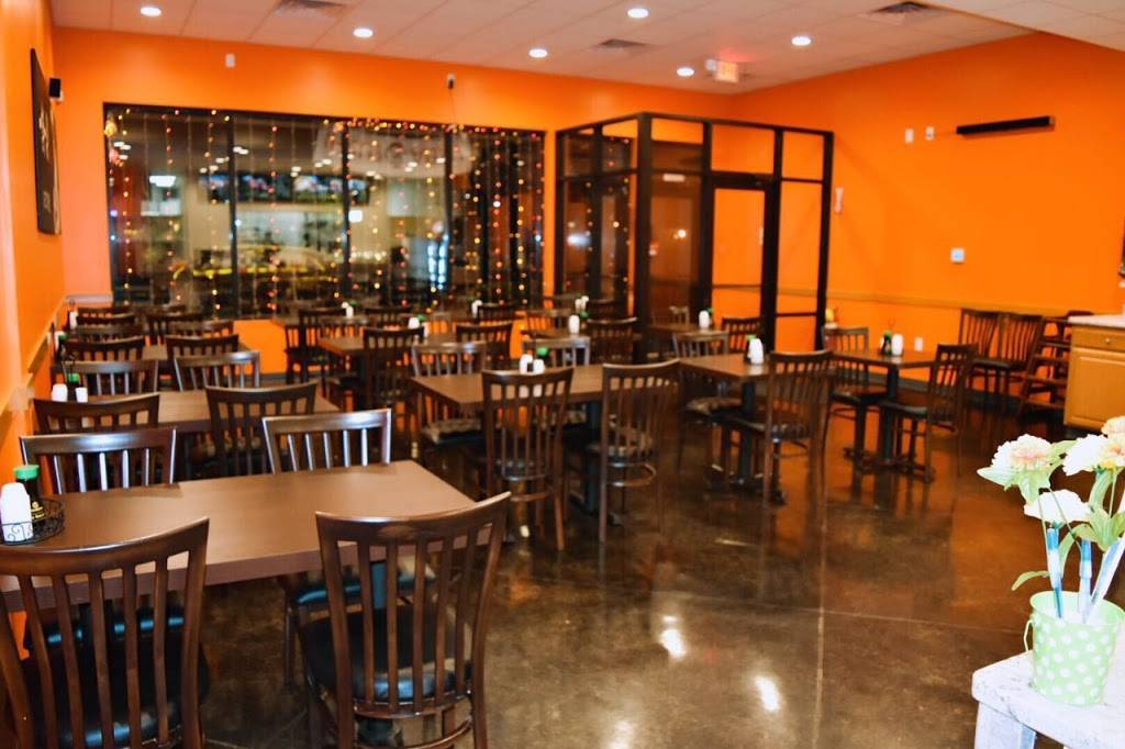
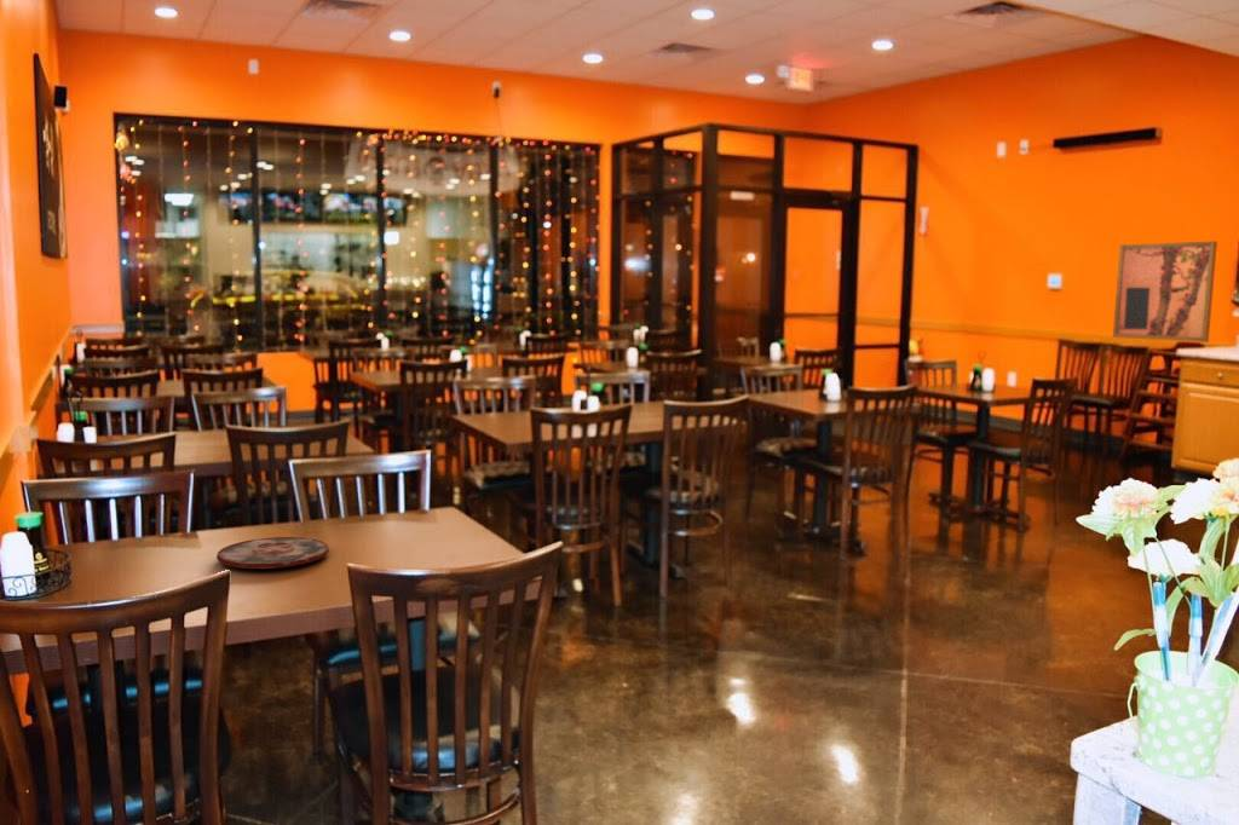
+ plate (273, 552)
+ wall art (1162, 292)
